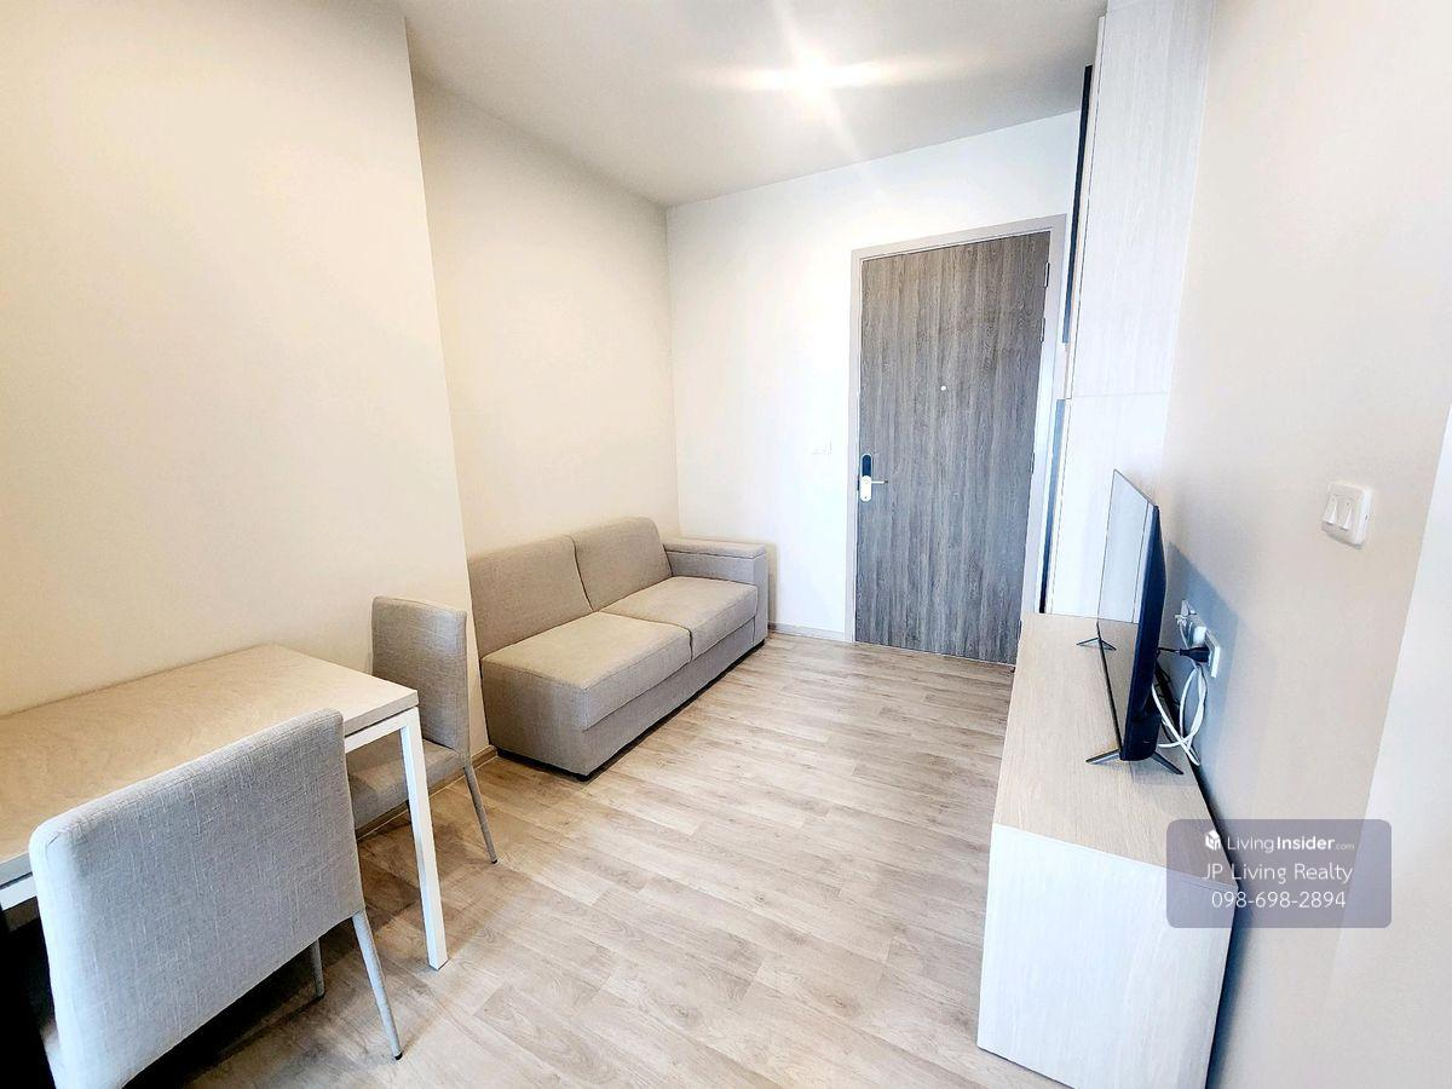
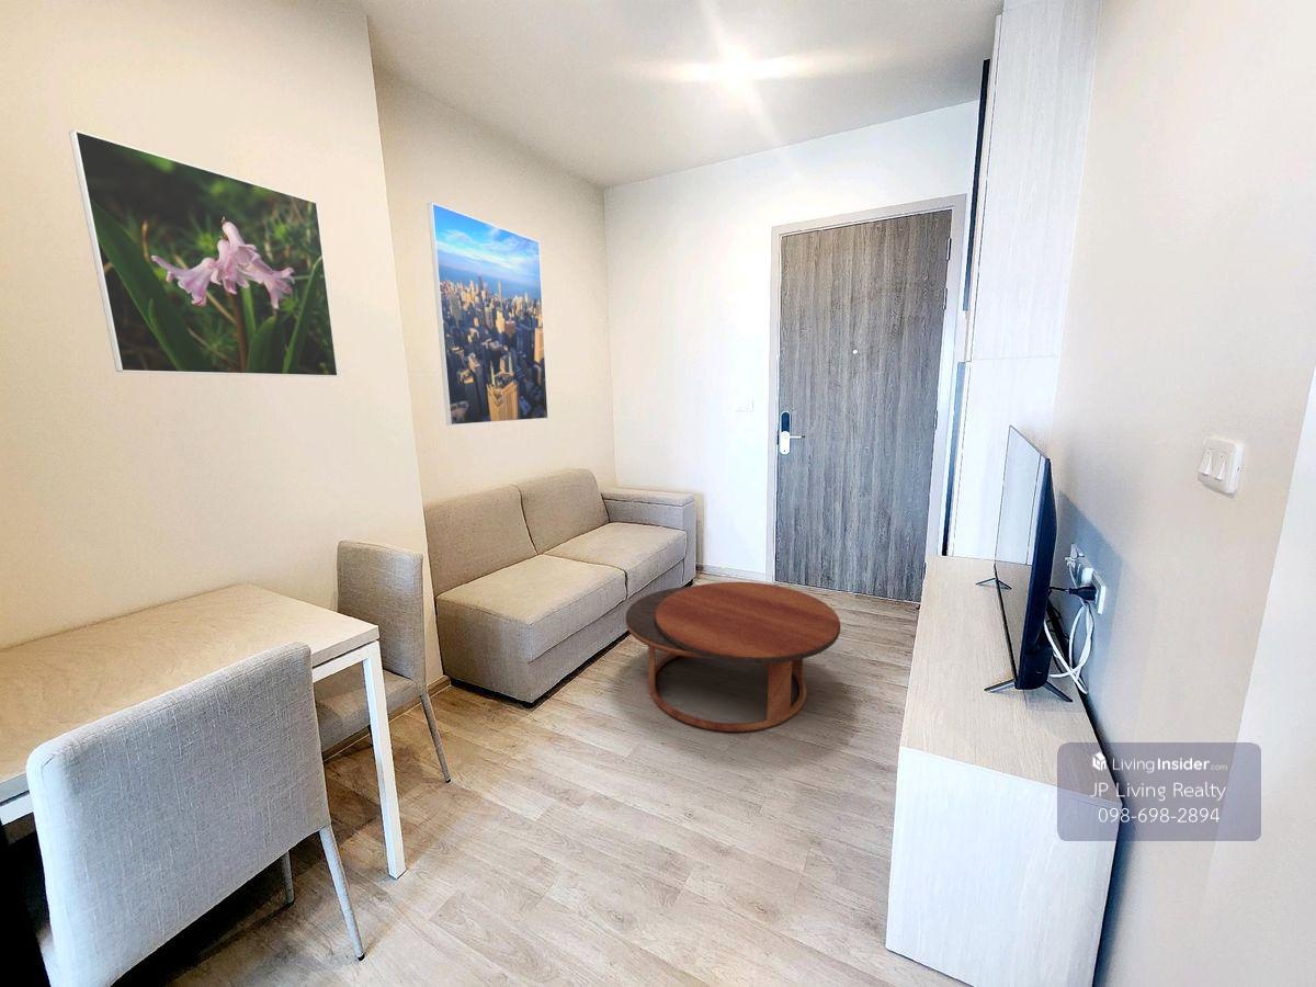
+ coffee table (727, 647)
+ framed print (228, 276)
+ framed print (496, 326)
